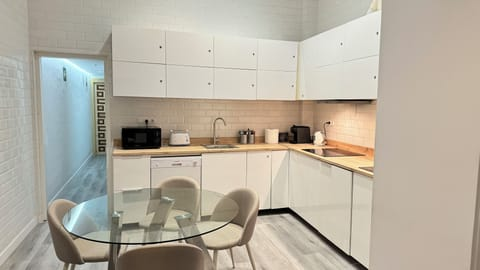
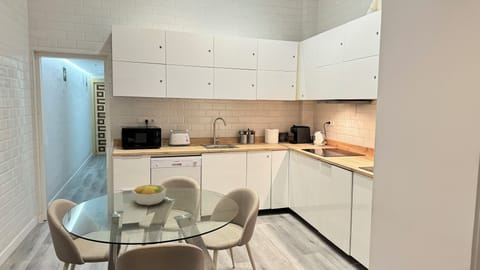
+ fruit bowl (149, 192)
